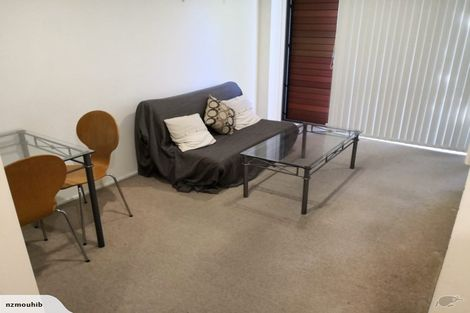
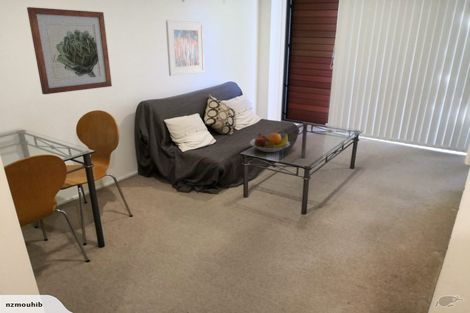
+ fruit bowl (269, 141)
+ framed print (186, 48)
+ wall art (74, 51)
